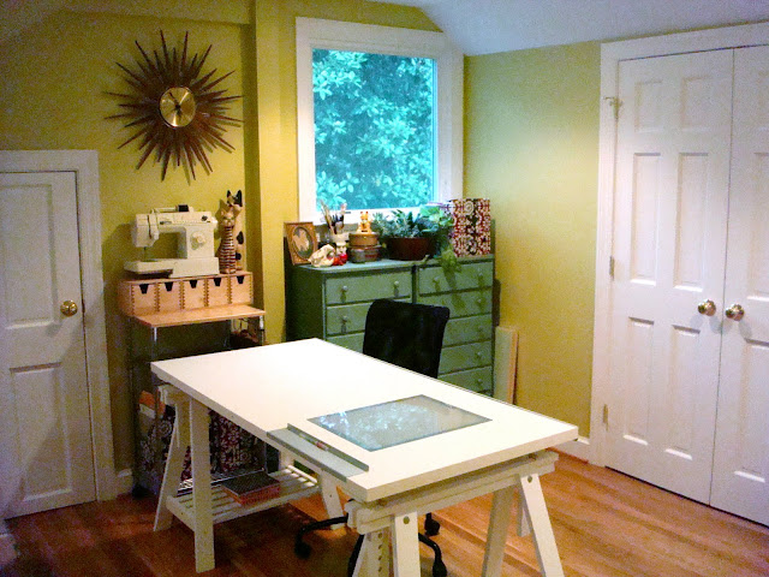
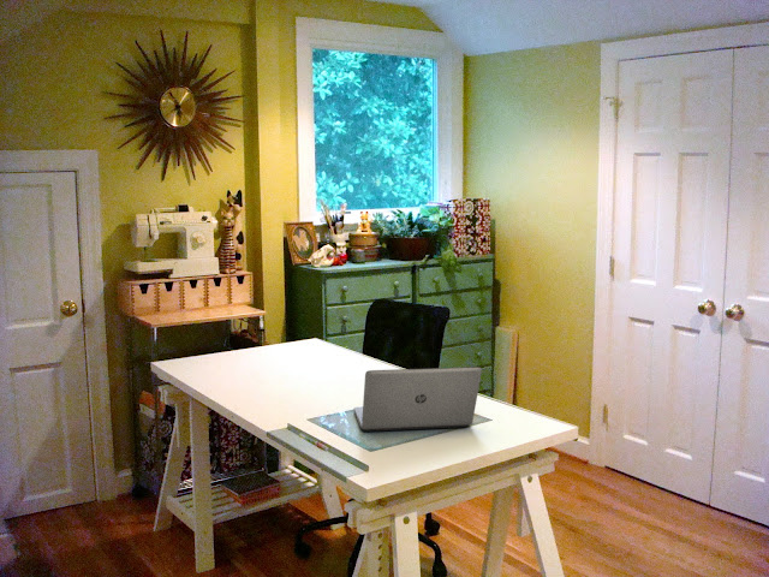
+ laptop (413, 391)
